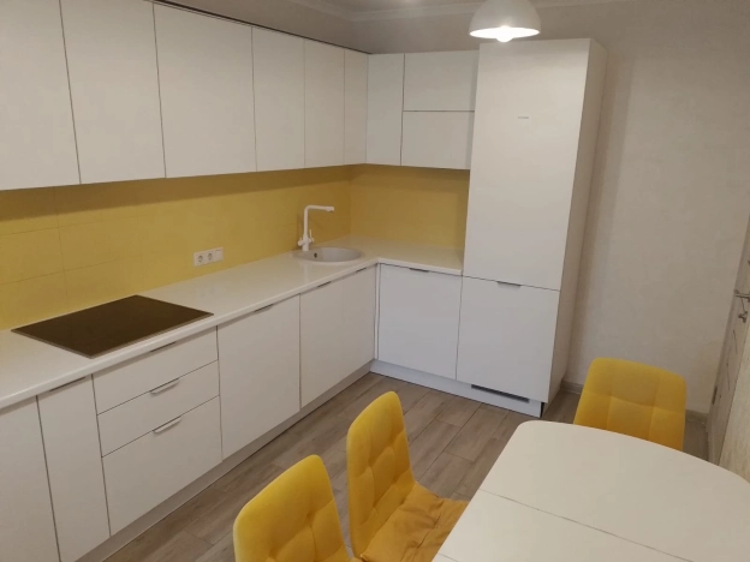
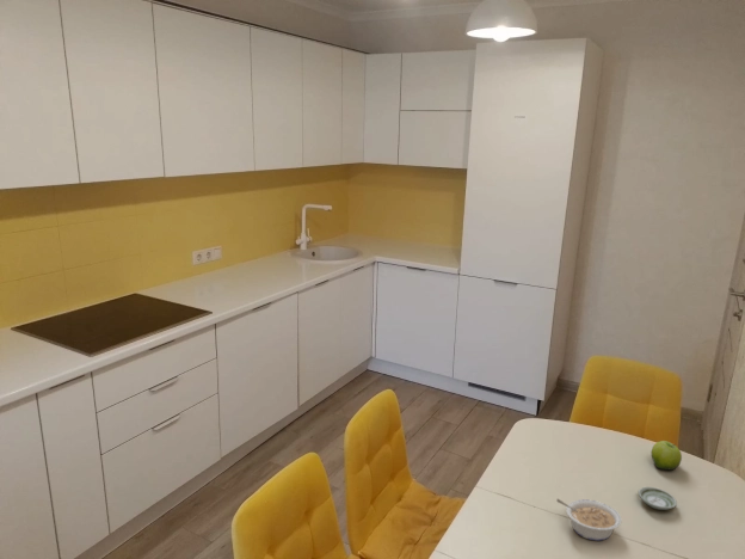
+ fruit (666, 454)
+ legume (590, 520)
+ saucer (657, 499)
